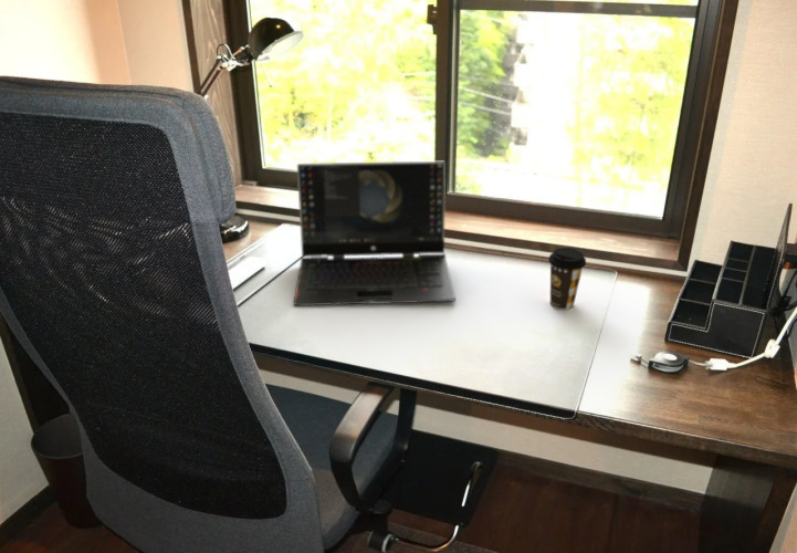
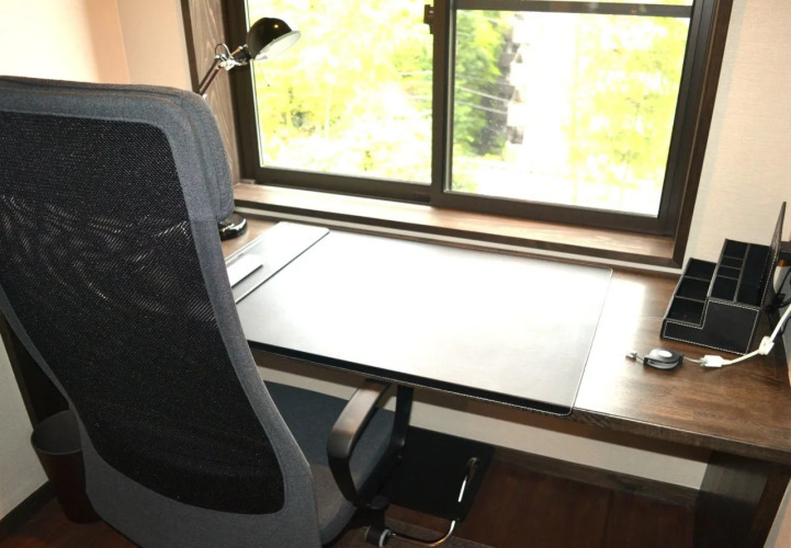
- coffee cup (565, 279)
- laptop computer (373, 232)
